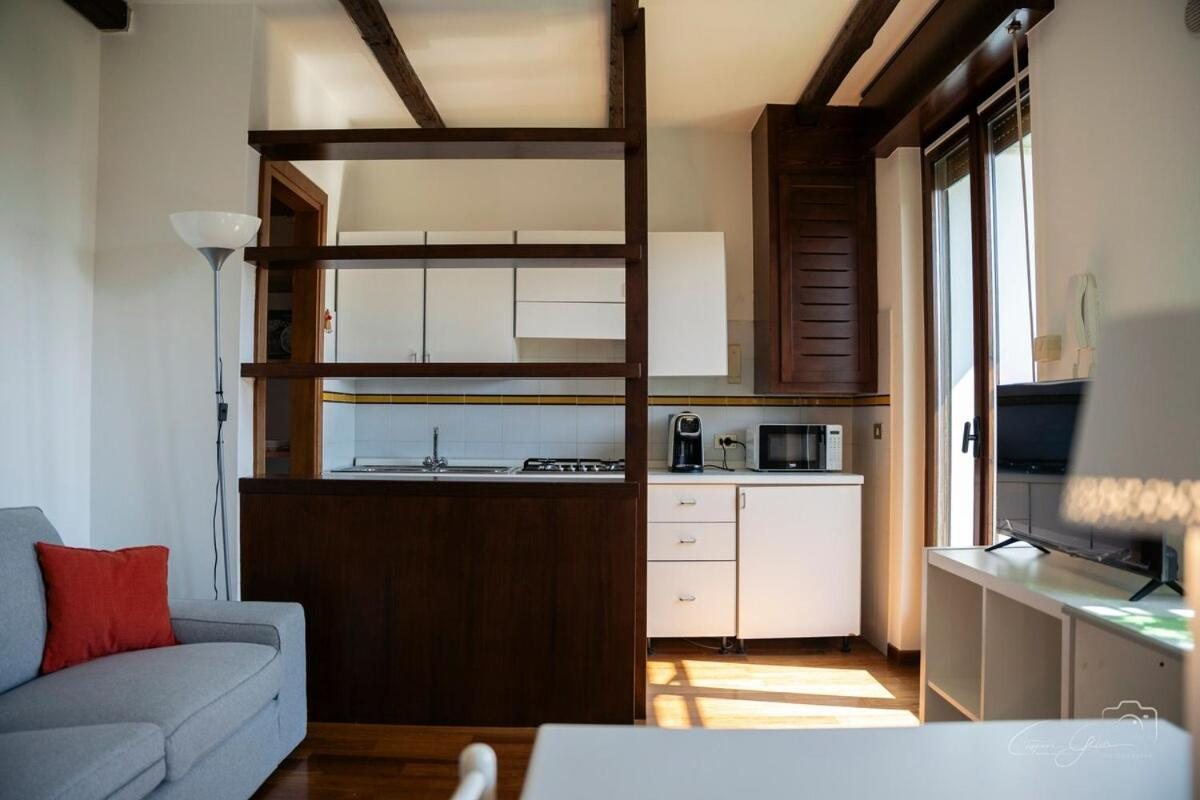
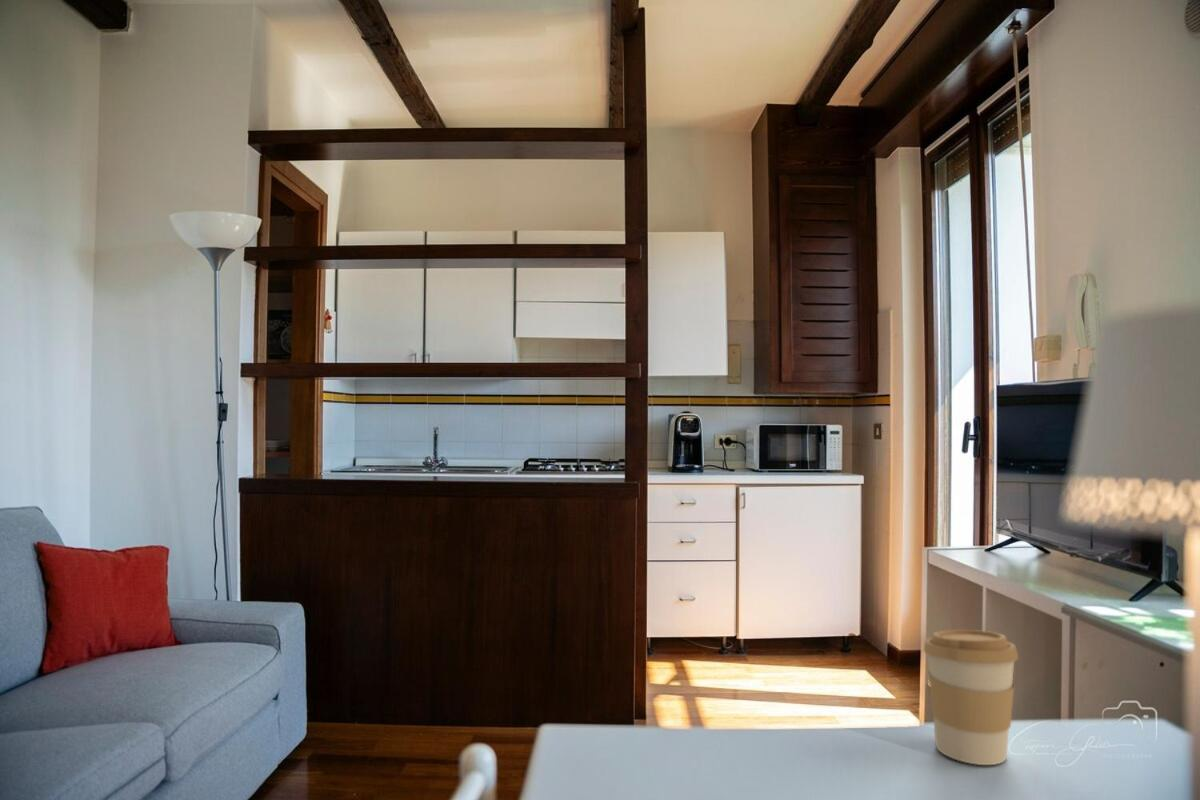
+ coffee cup (970, 690)
